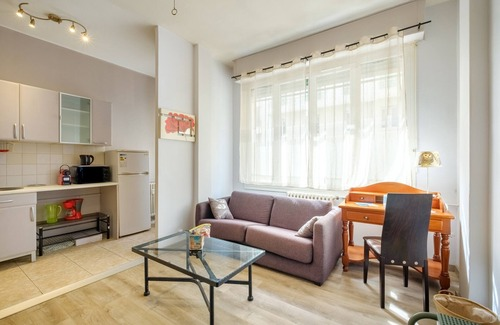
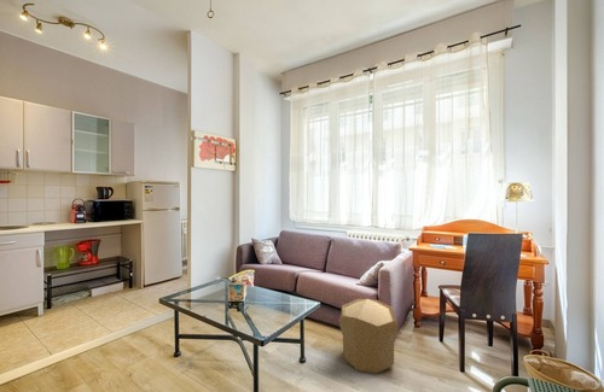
+ pouf (367, 328)
